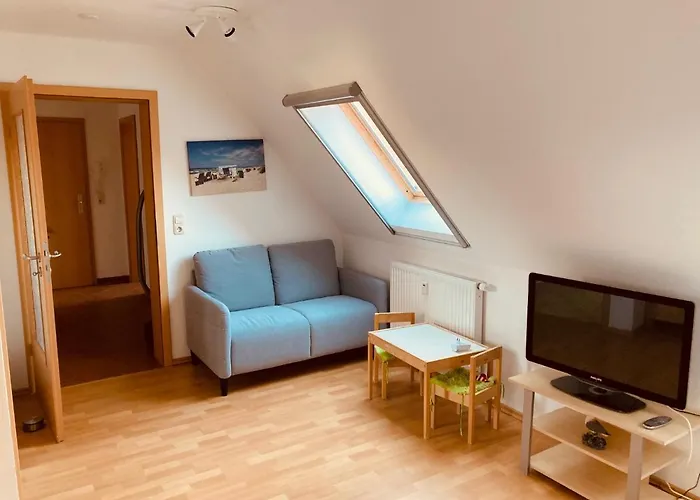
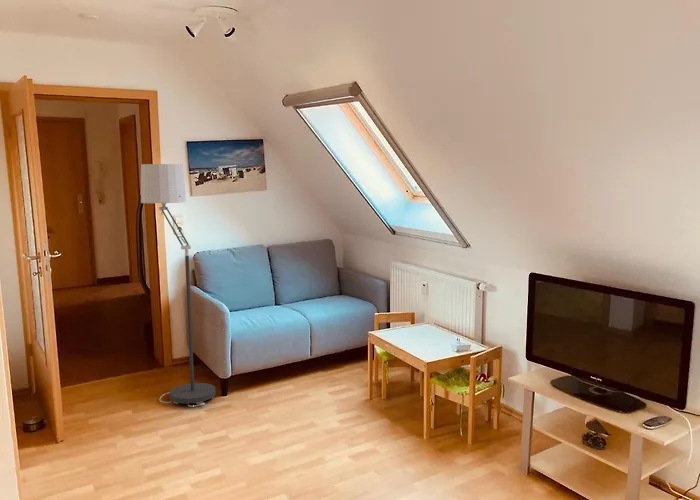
+ floor lamp (186, 278)
